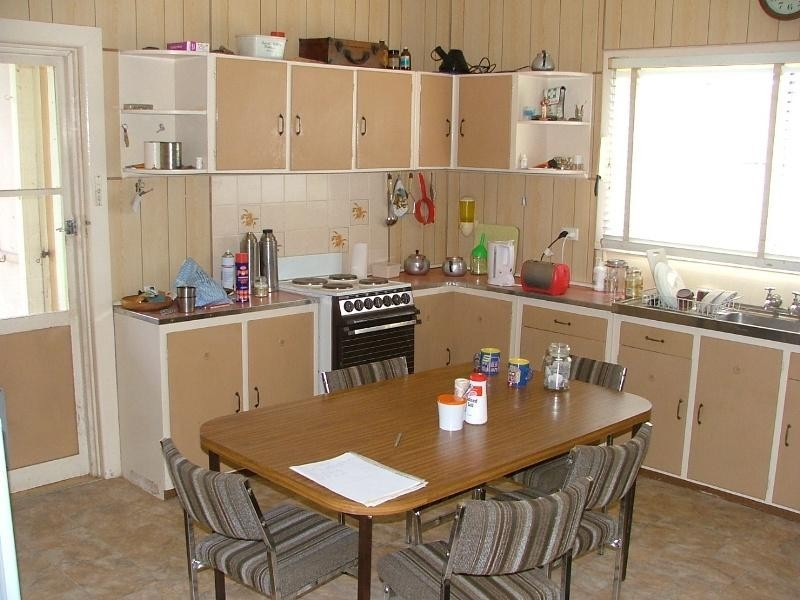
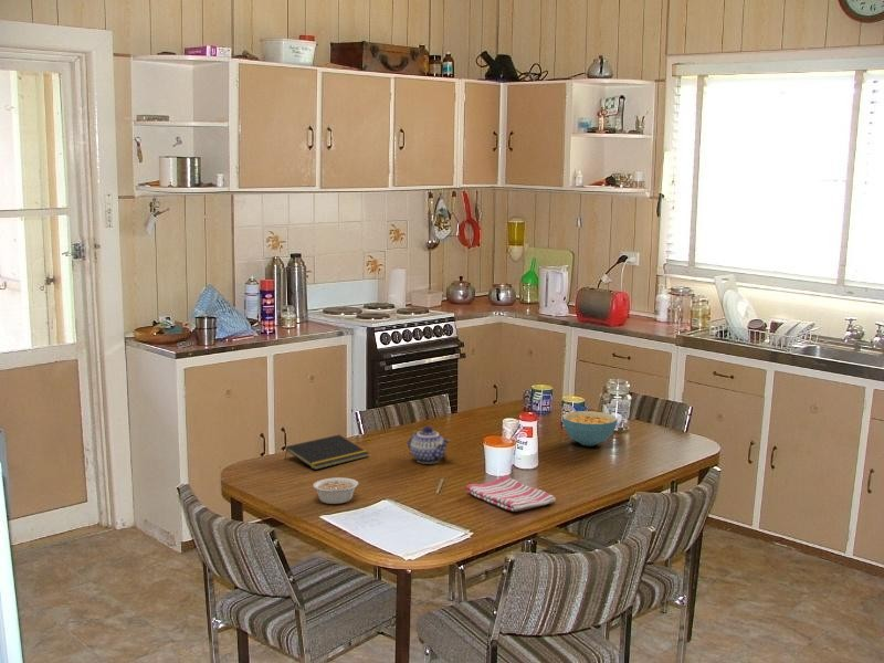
+ teapot (428, 443)
+ notepad (327, 451)
+ cereal bowl (588, 430)
+ dish towel (509, 493)
+ legume (337, 490)
